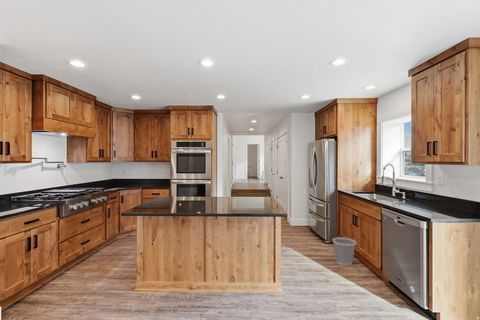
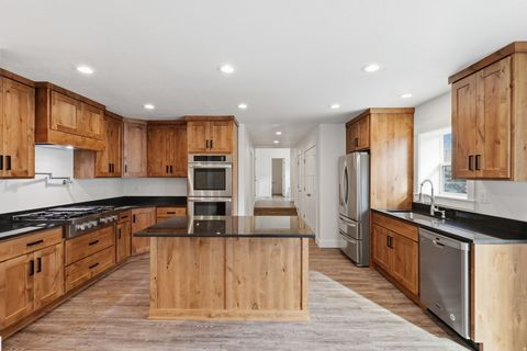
- wastebasket (344, 251)
